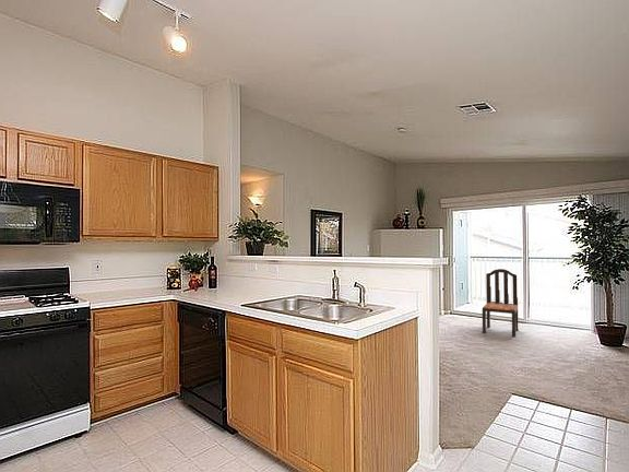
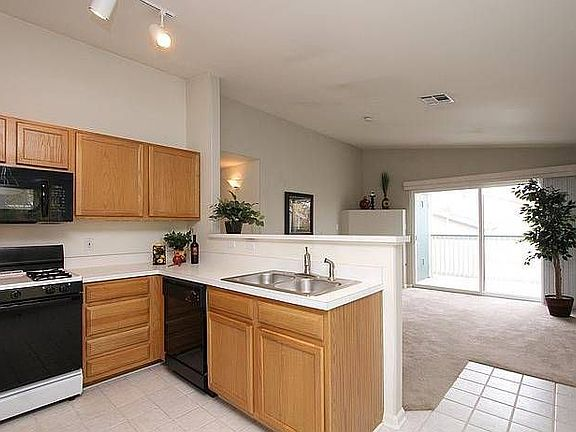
- dining chair (499, 299)
